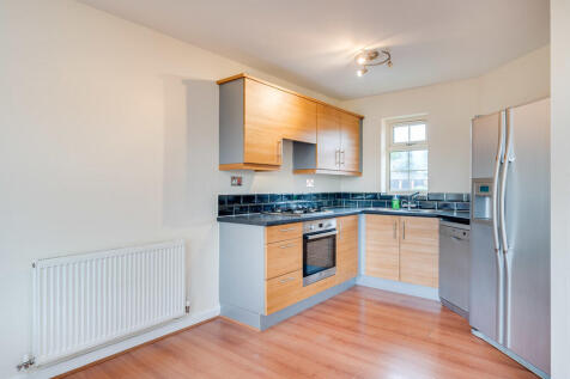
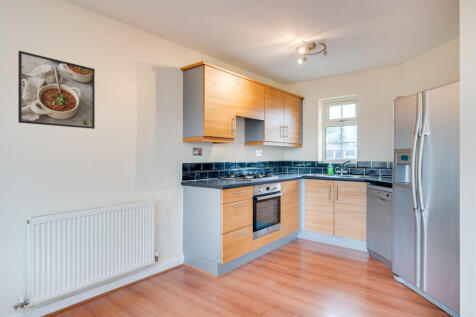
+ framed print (60, 93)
